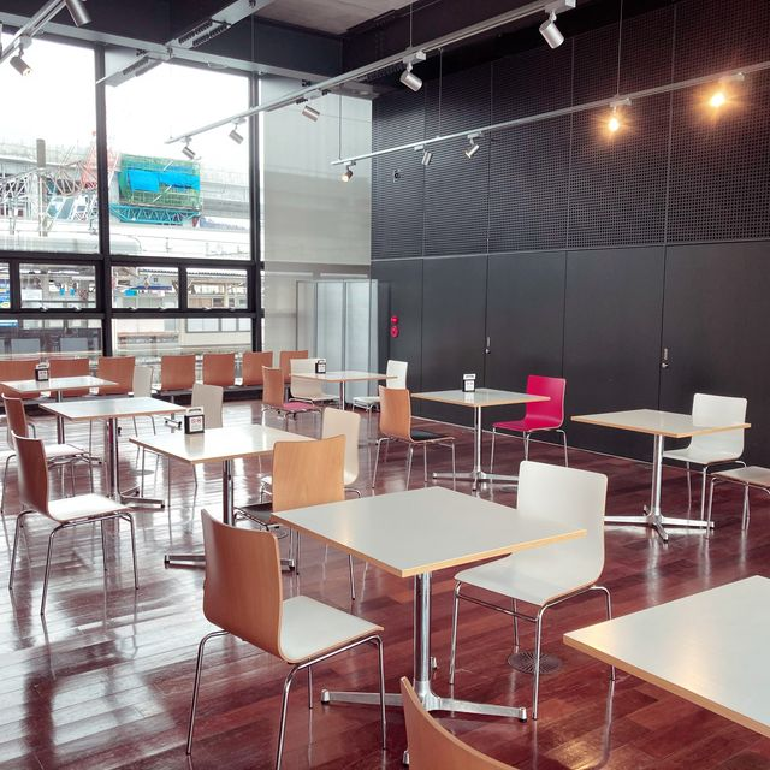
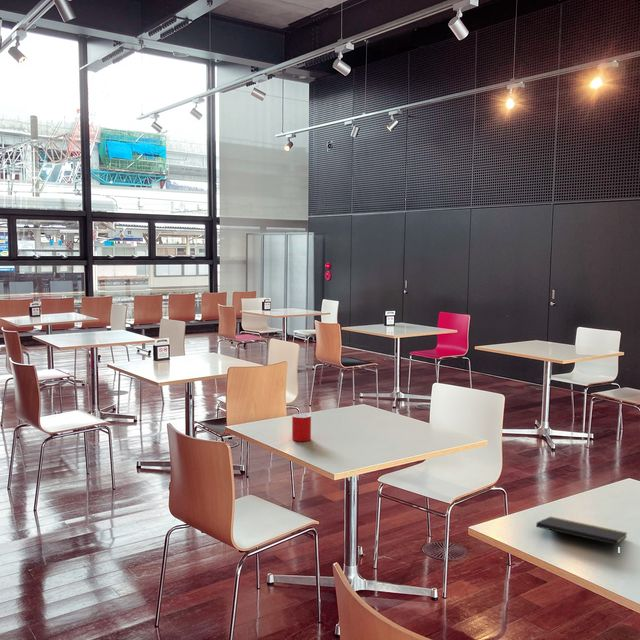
+ cup (301, 426)
+ notepad (581, 529)
